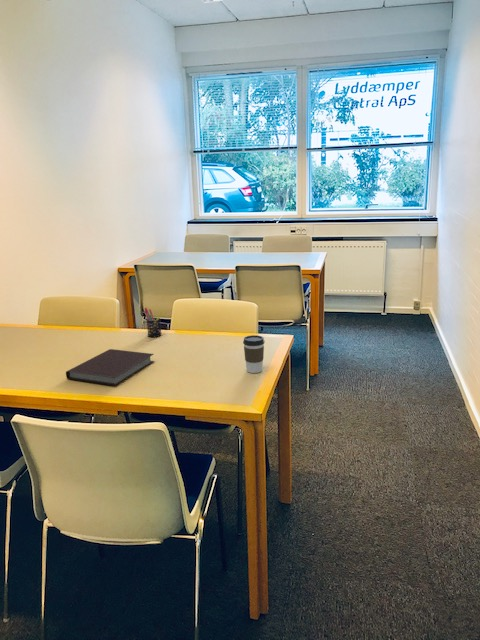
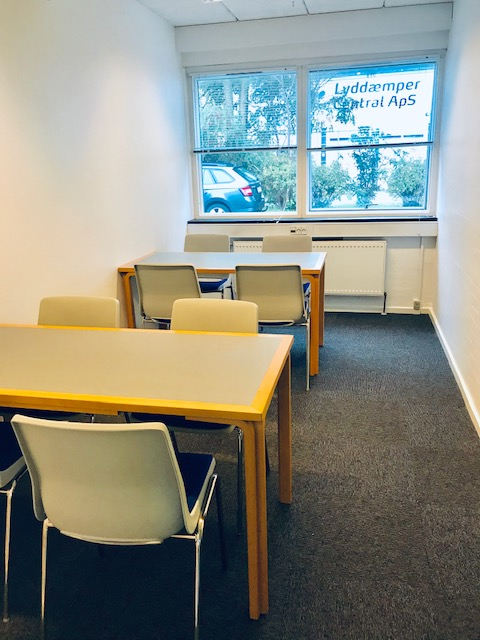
- notebook (111, 366)
- pen holder (152, 321)
- coffee cup (254, 354)
